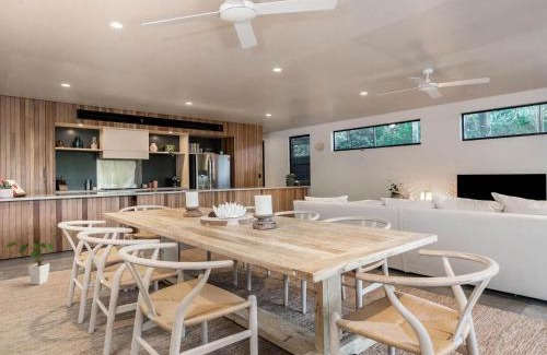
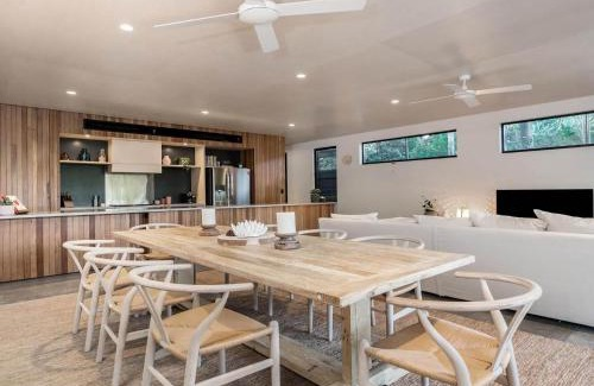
- house plant (35, 259)
